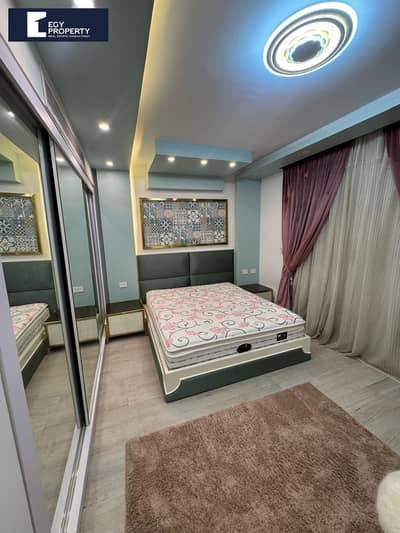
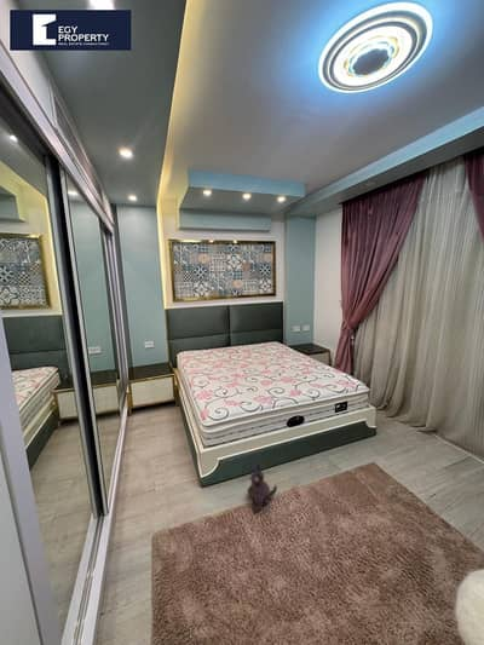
+ plush toy (263, 483)
